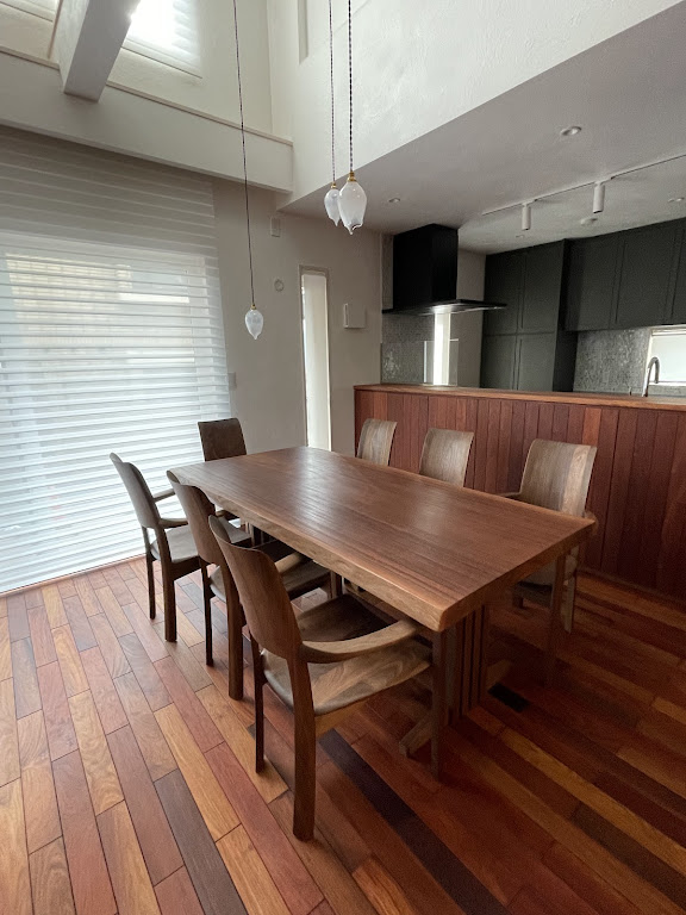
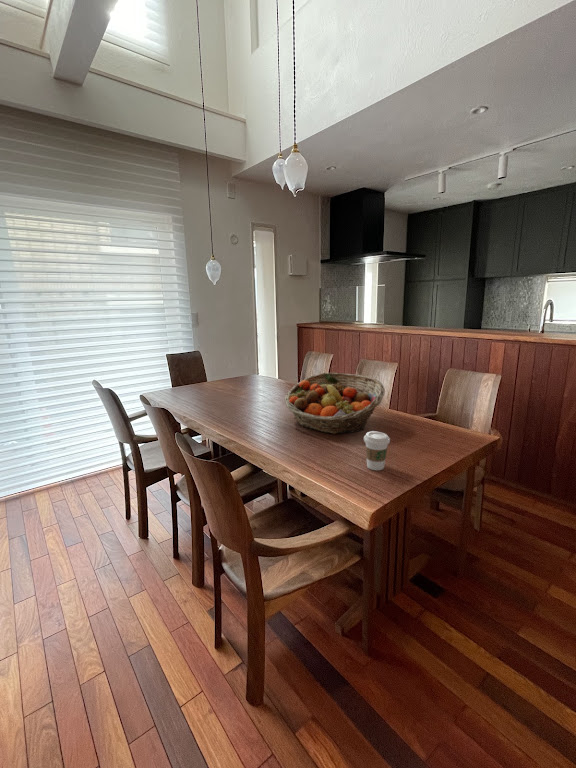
+ fruit basket (332, 401)
+ coffee cup (376, 450)
